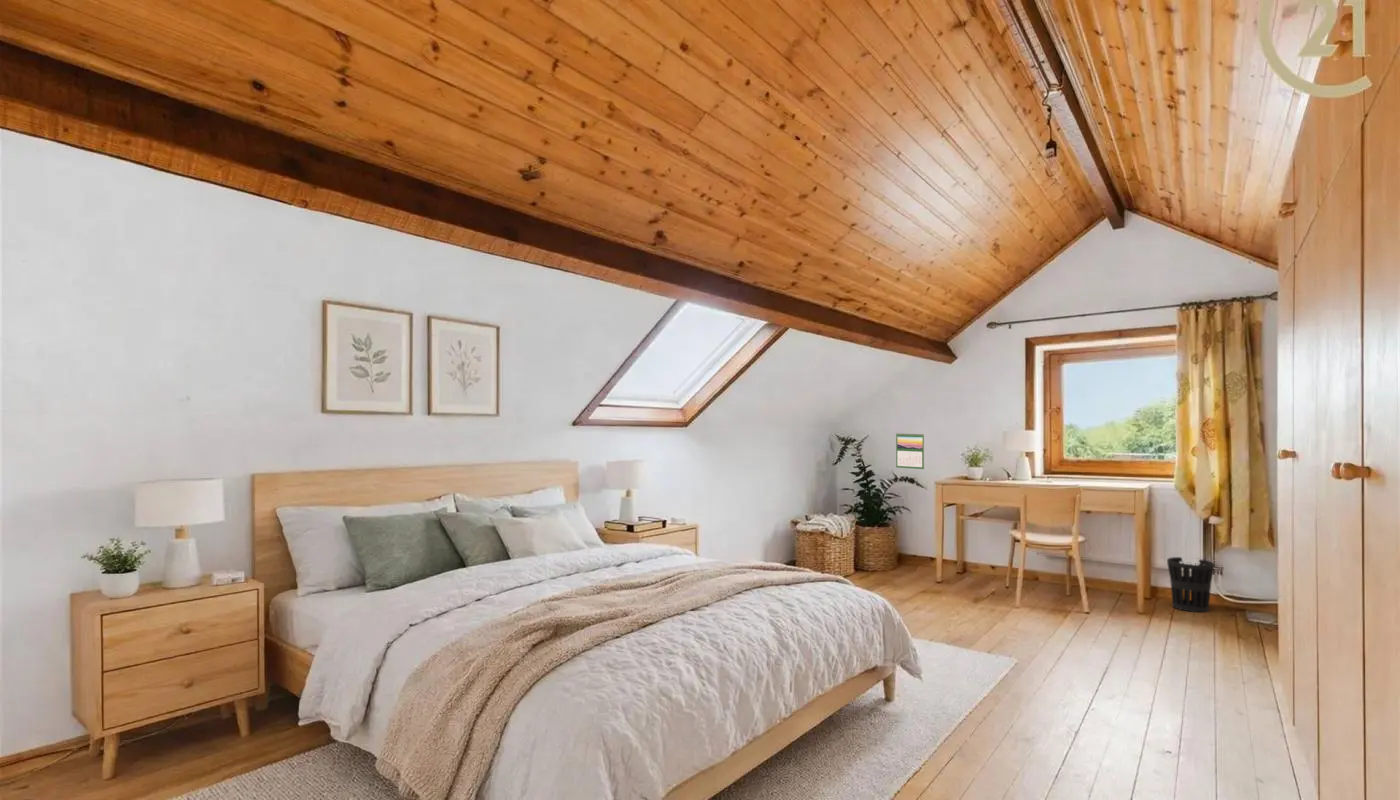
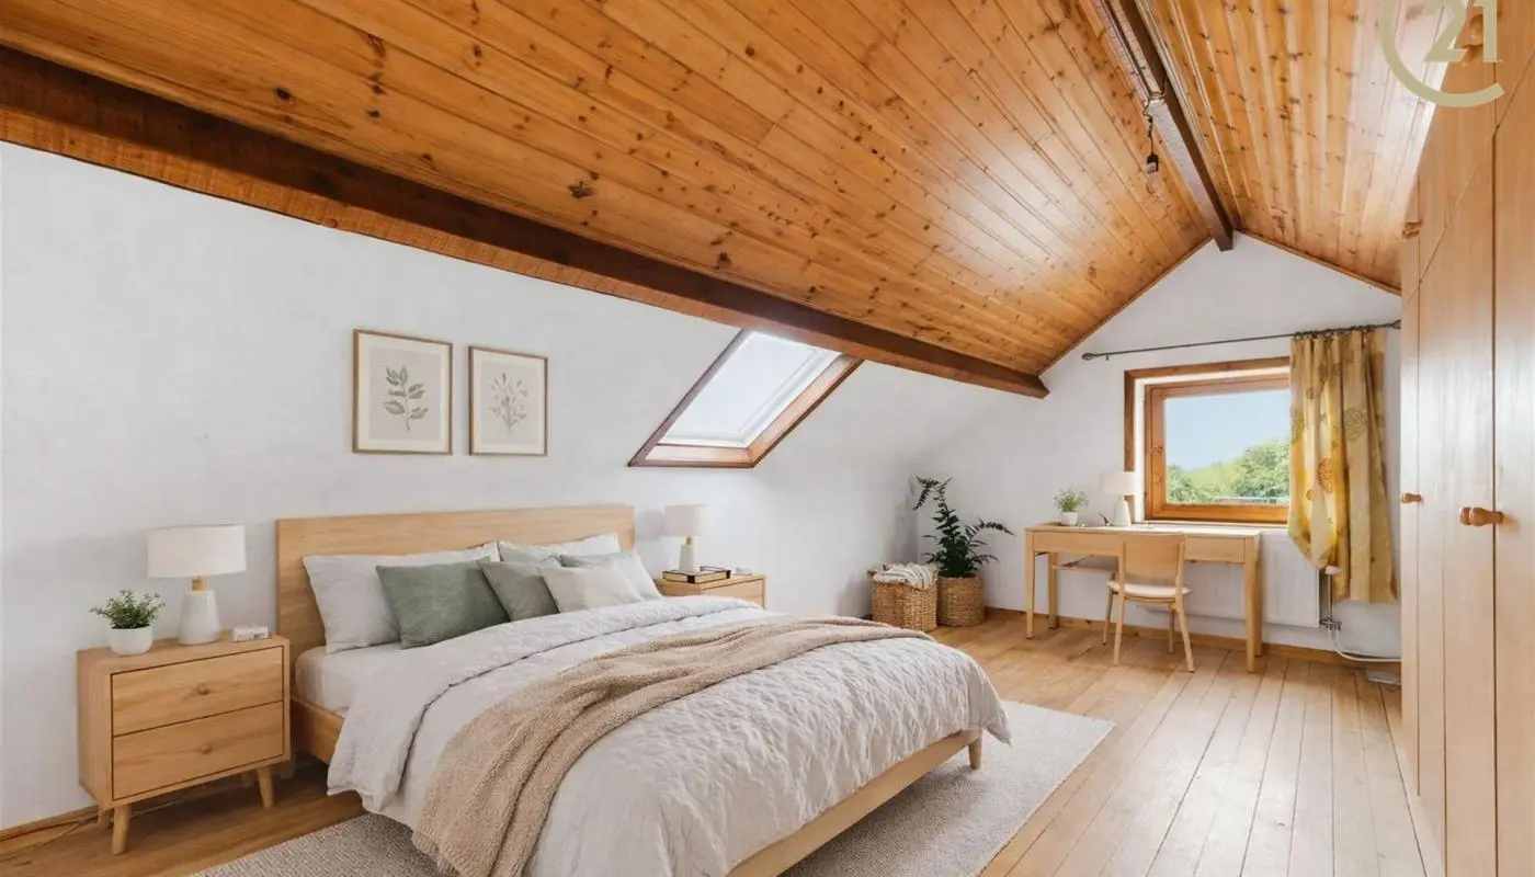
- wastebasket (1190, 584)
- calendar (910, 450)
